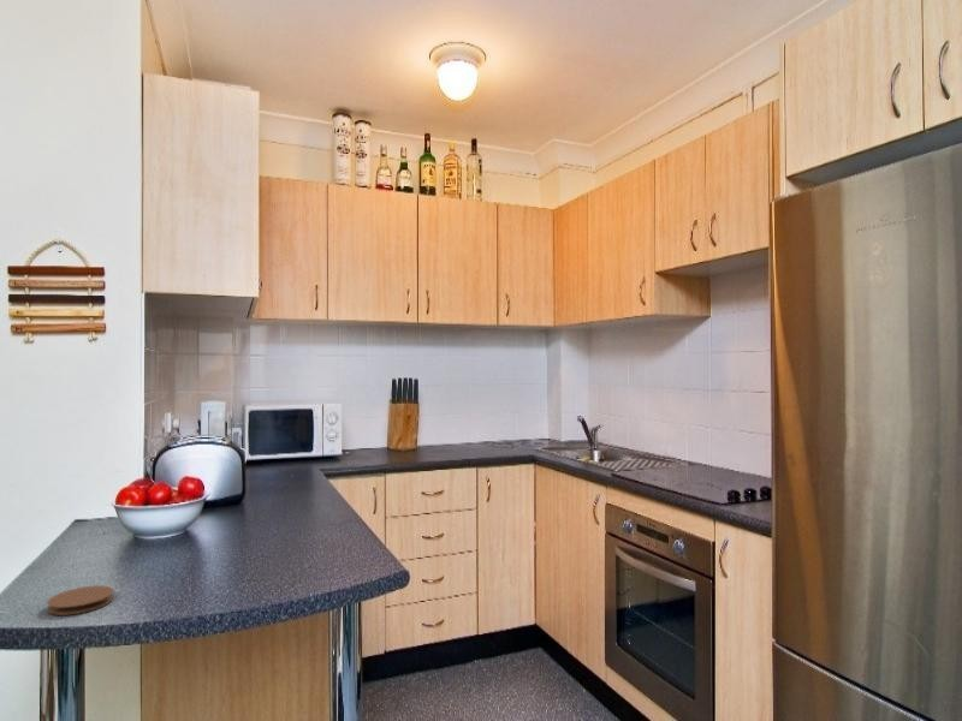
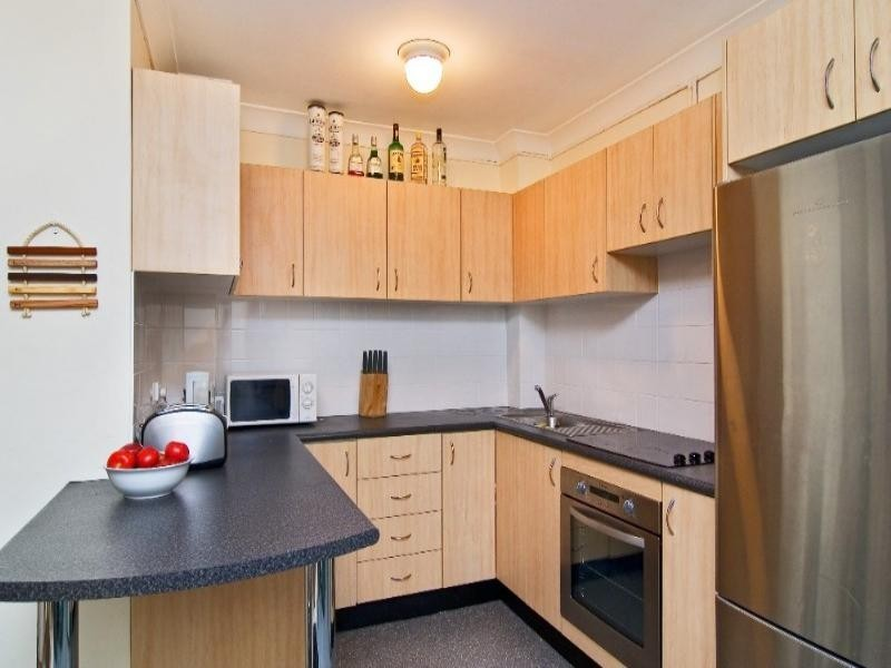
- coaster (81, 600)
